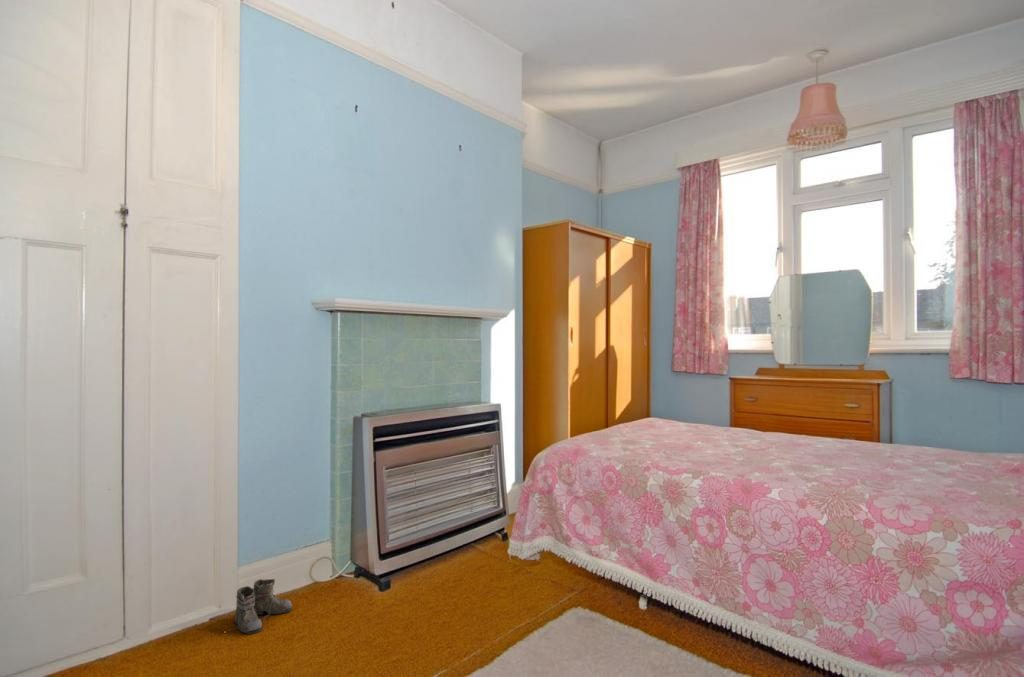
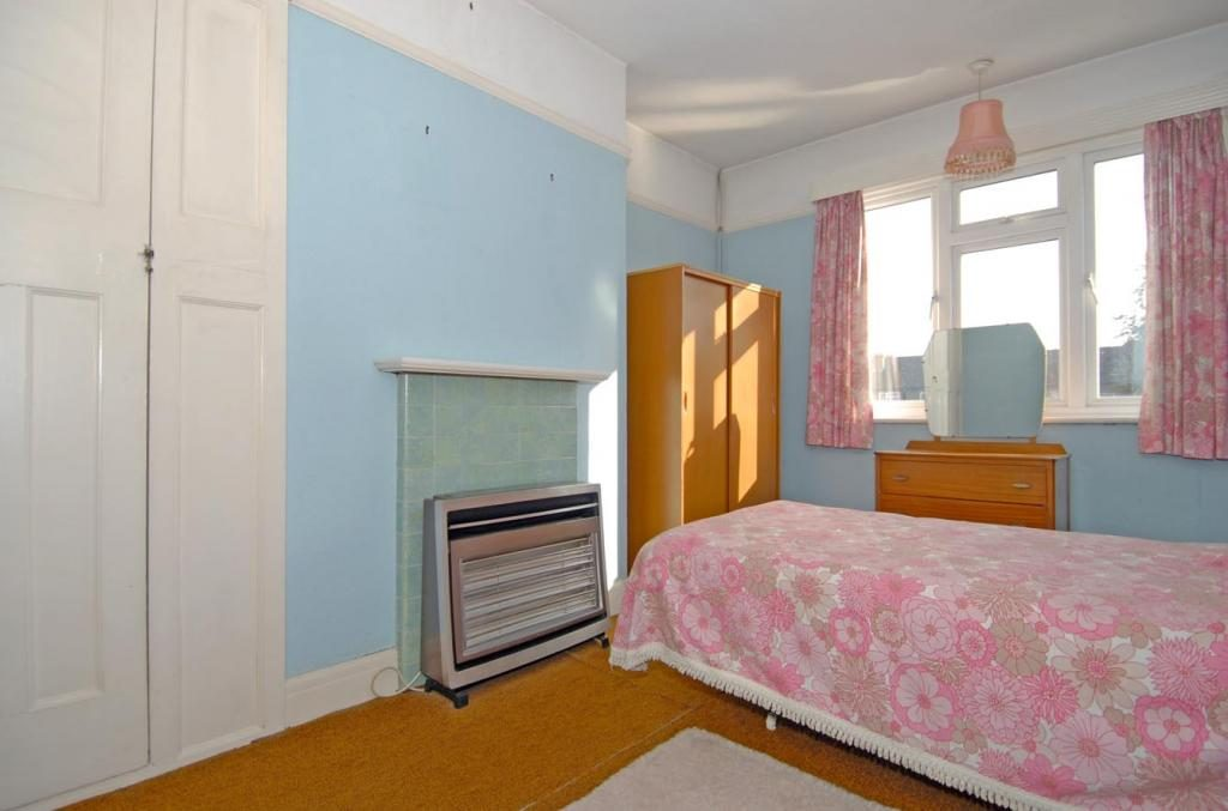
- boots (259, 603)
